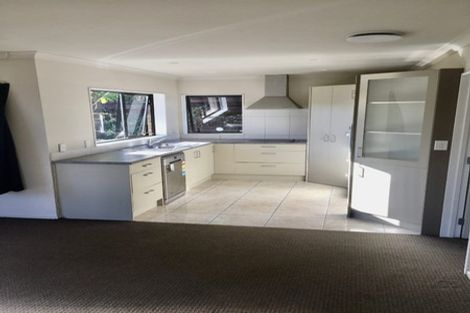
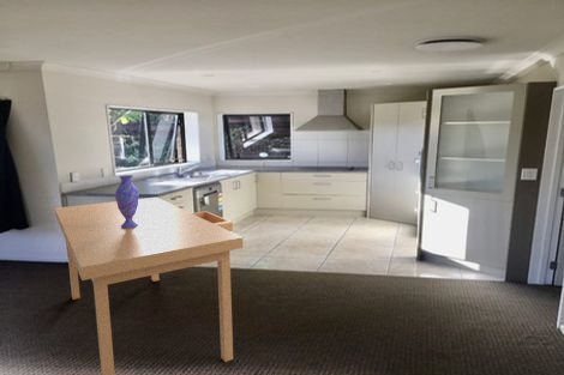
+ vase (127, 200)
+ desk (154, 268)
